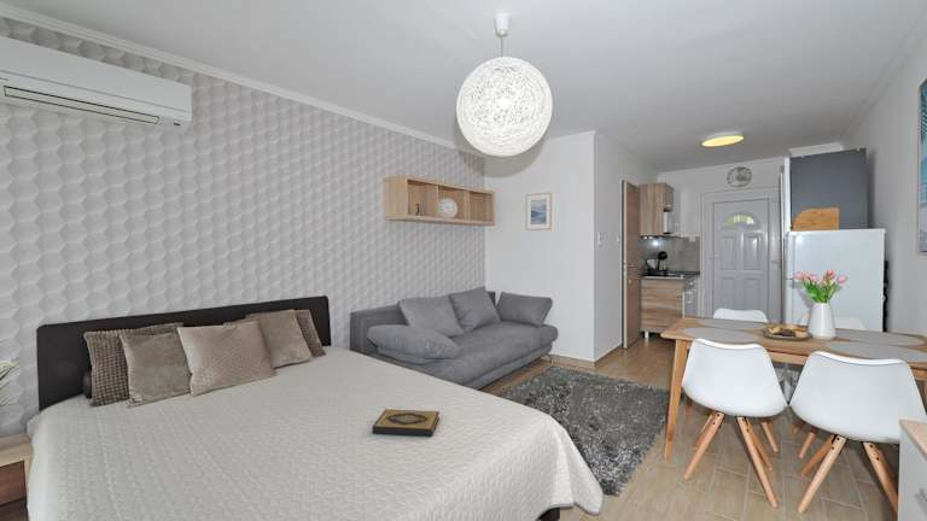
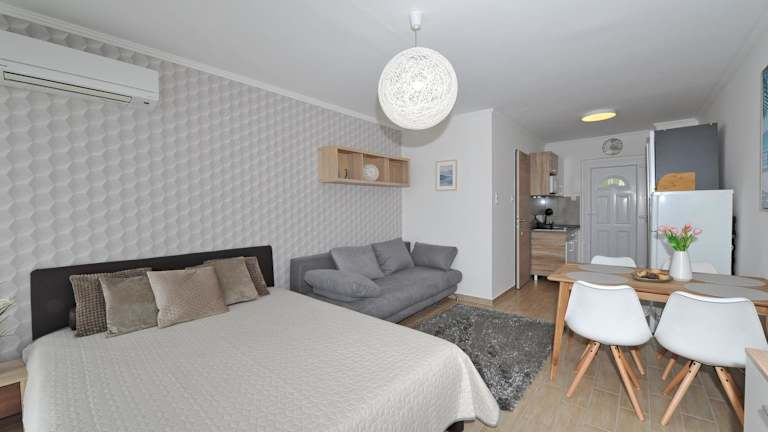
- hardback book (407, 422)
